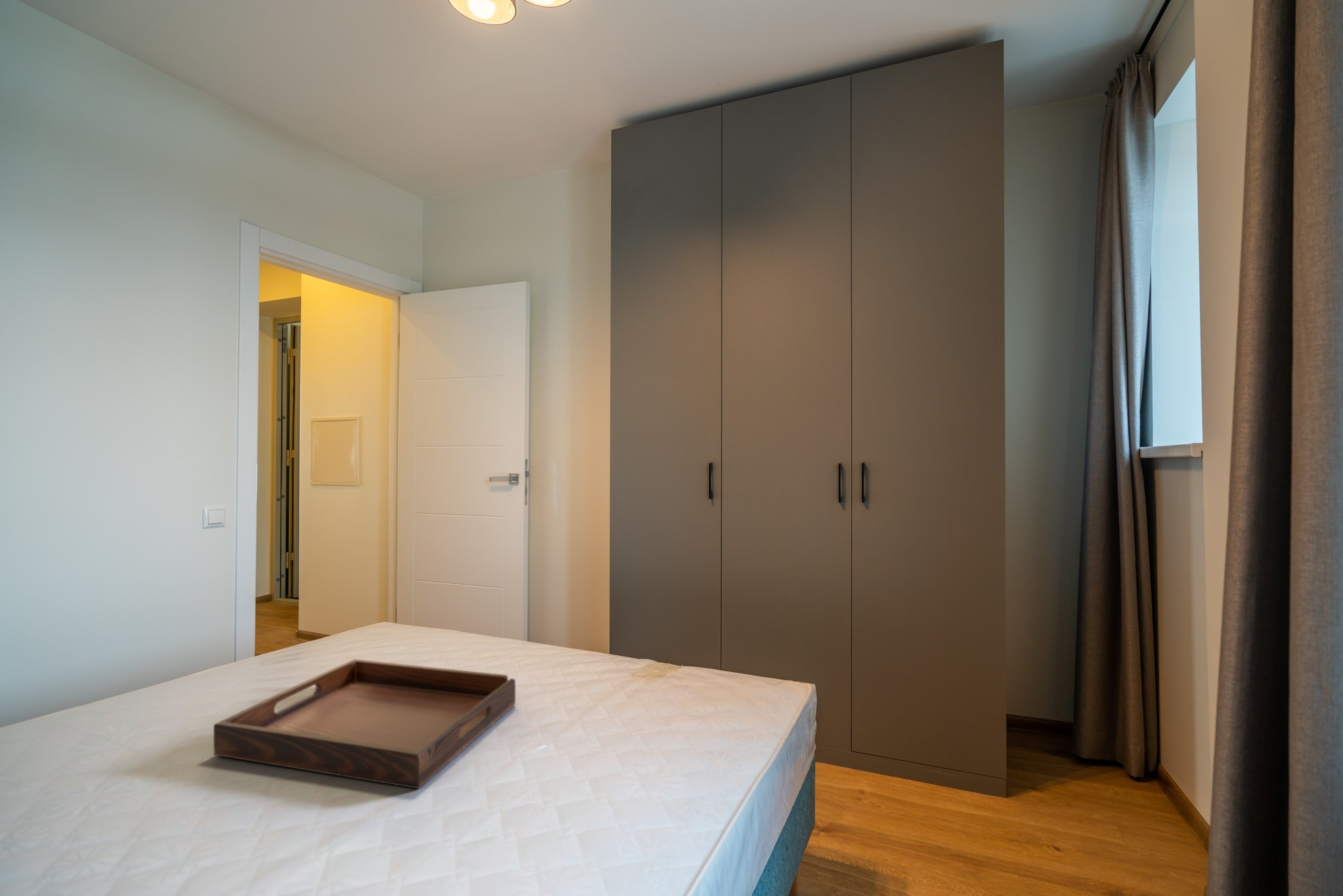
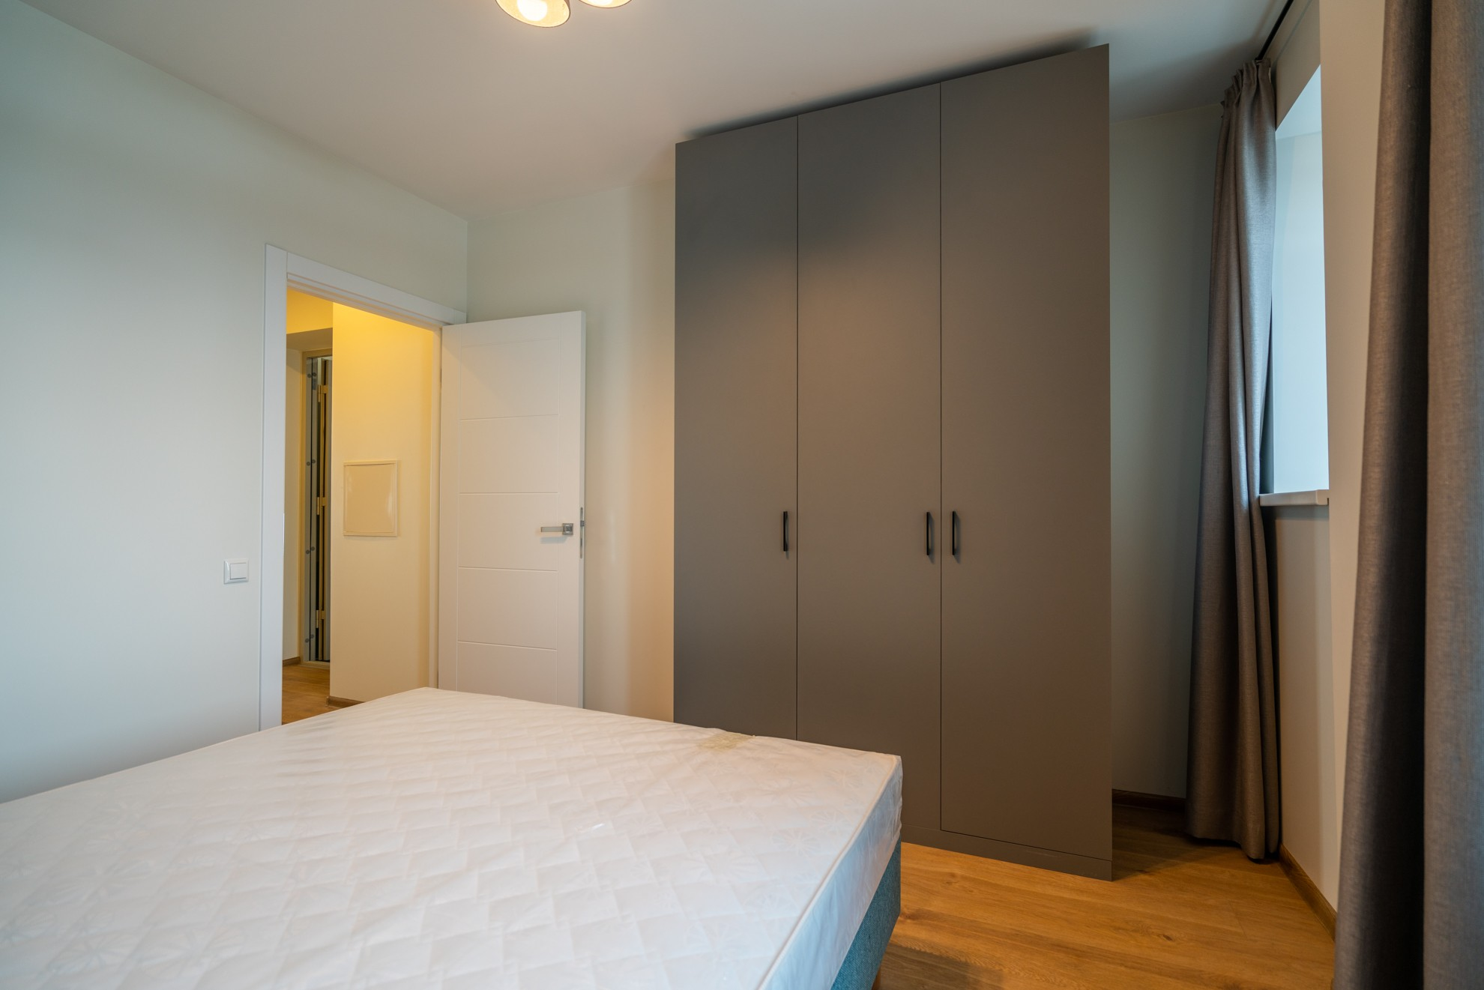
- serving tray (381, 712)
